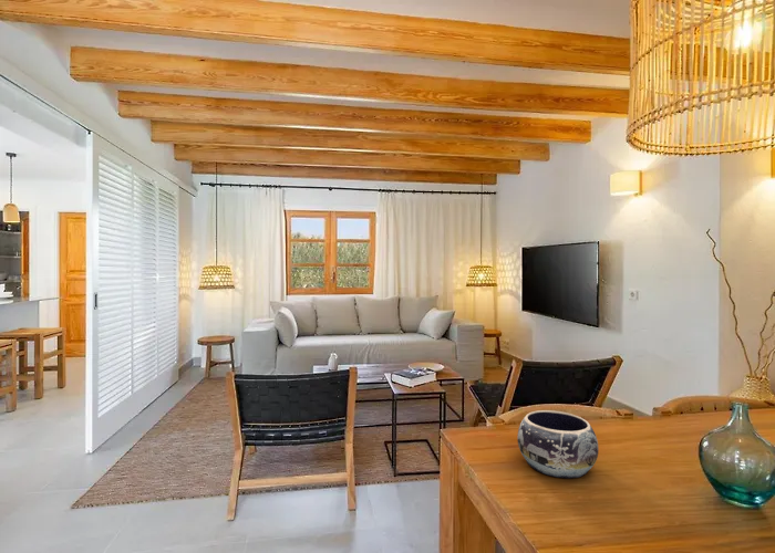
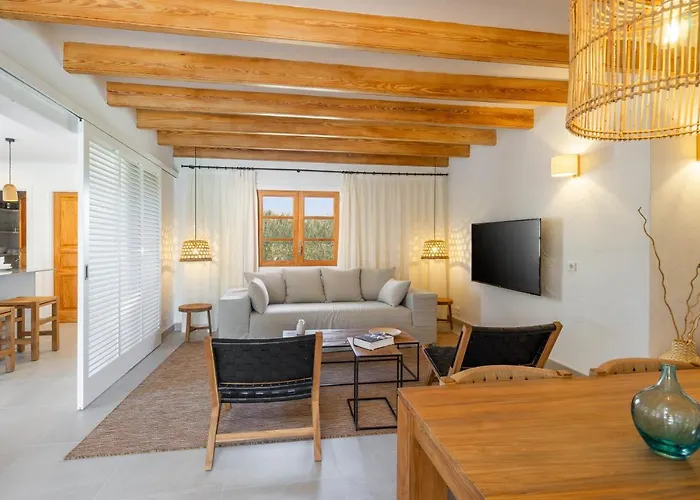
- decorative bowl (556, 441)
